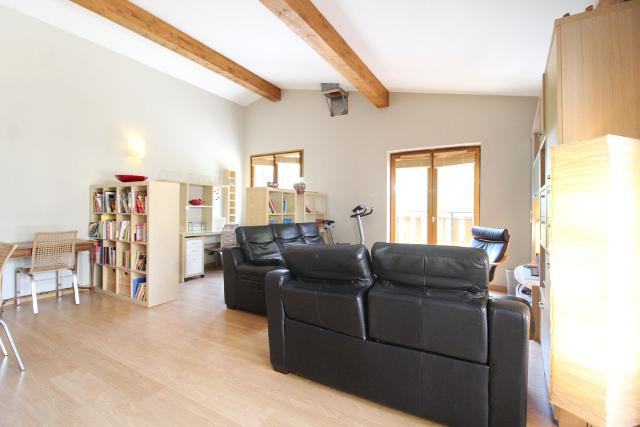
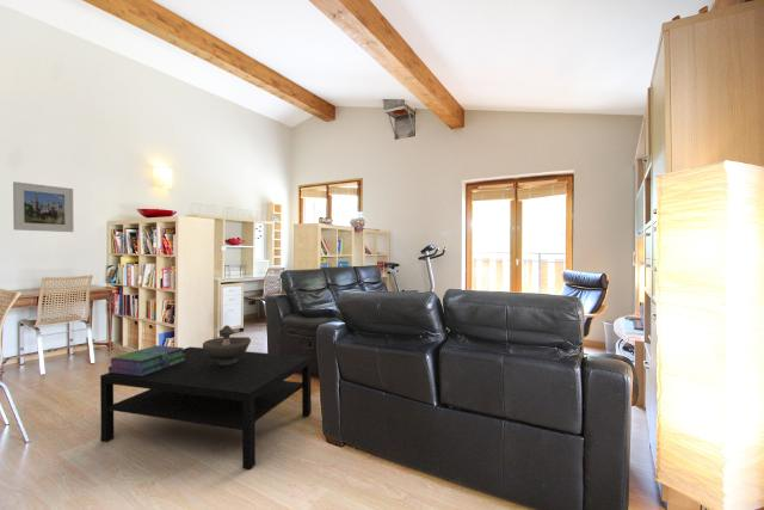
+ stack of books (148, 358)
+ decorative bowl (227, 343)
+ coffee table (214, 395)
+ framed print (44, 208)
